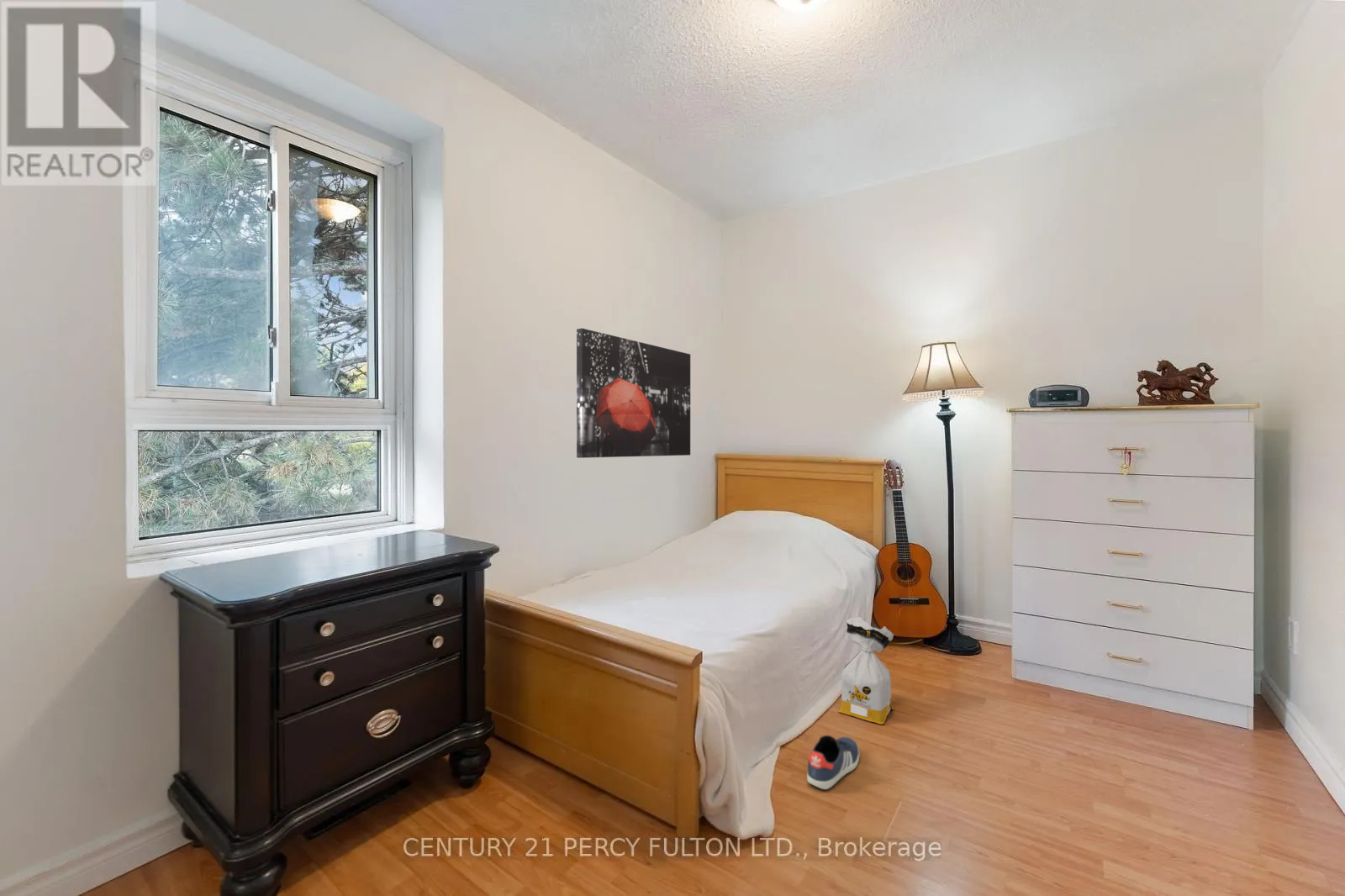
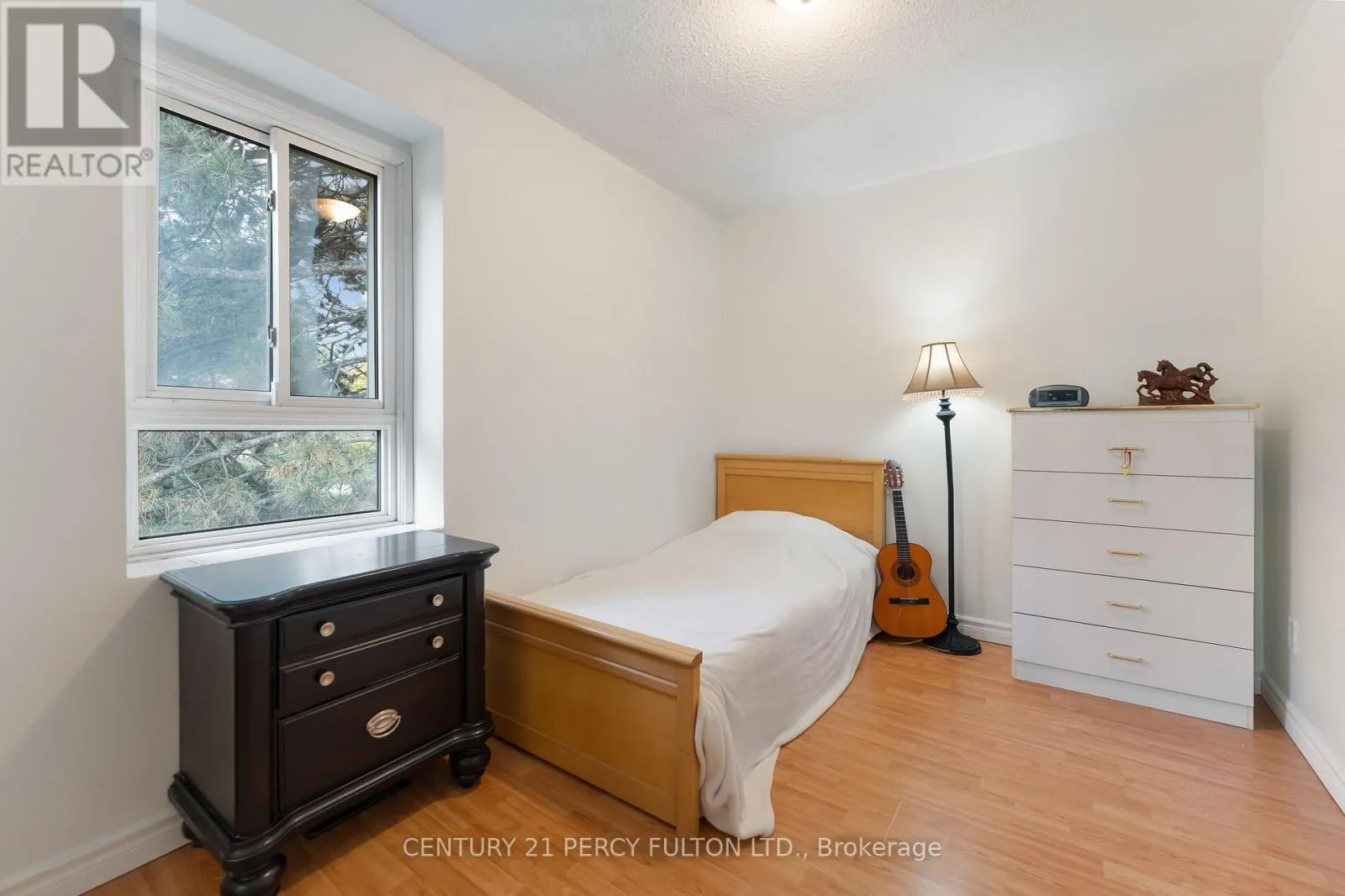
- wall art (640, 399)
- sneaker (835, 750)
- bag (866, 664)
